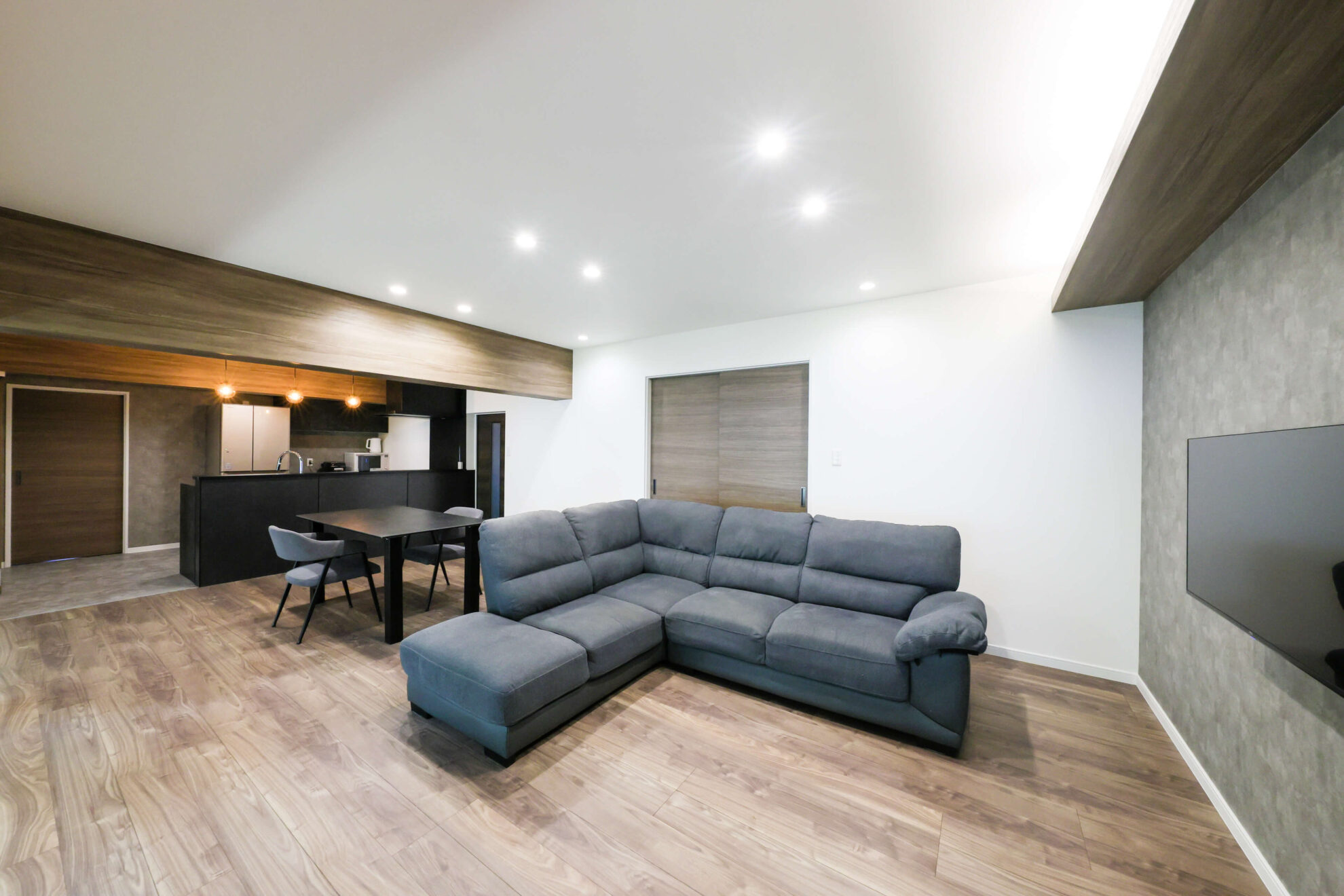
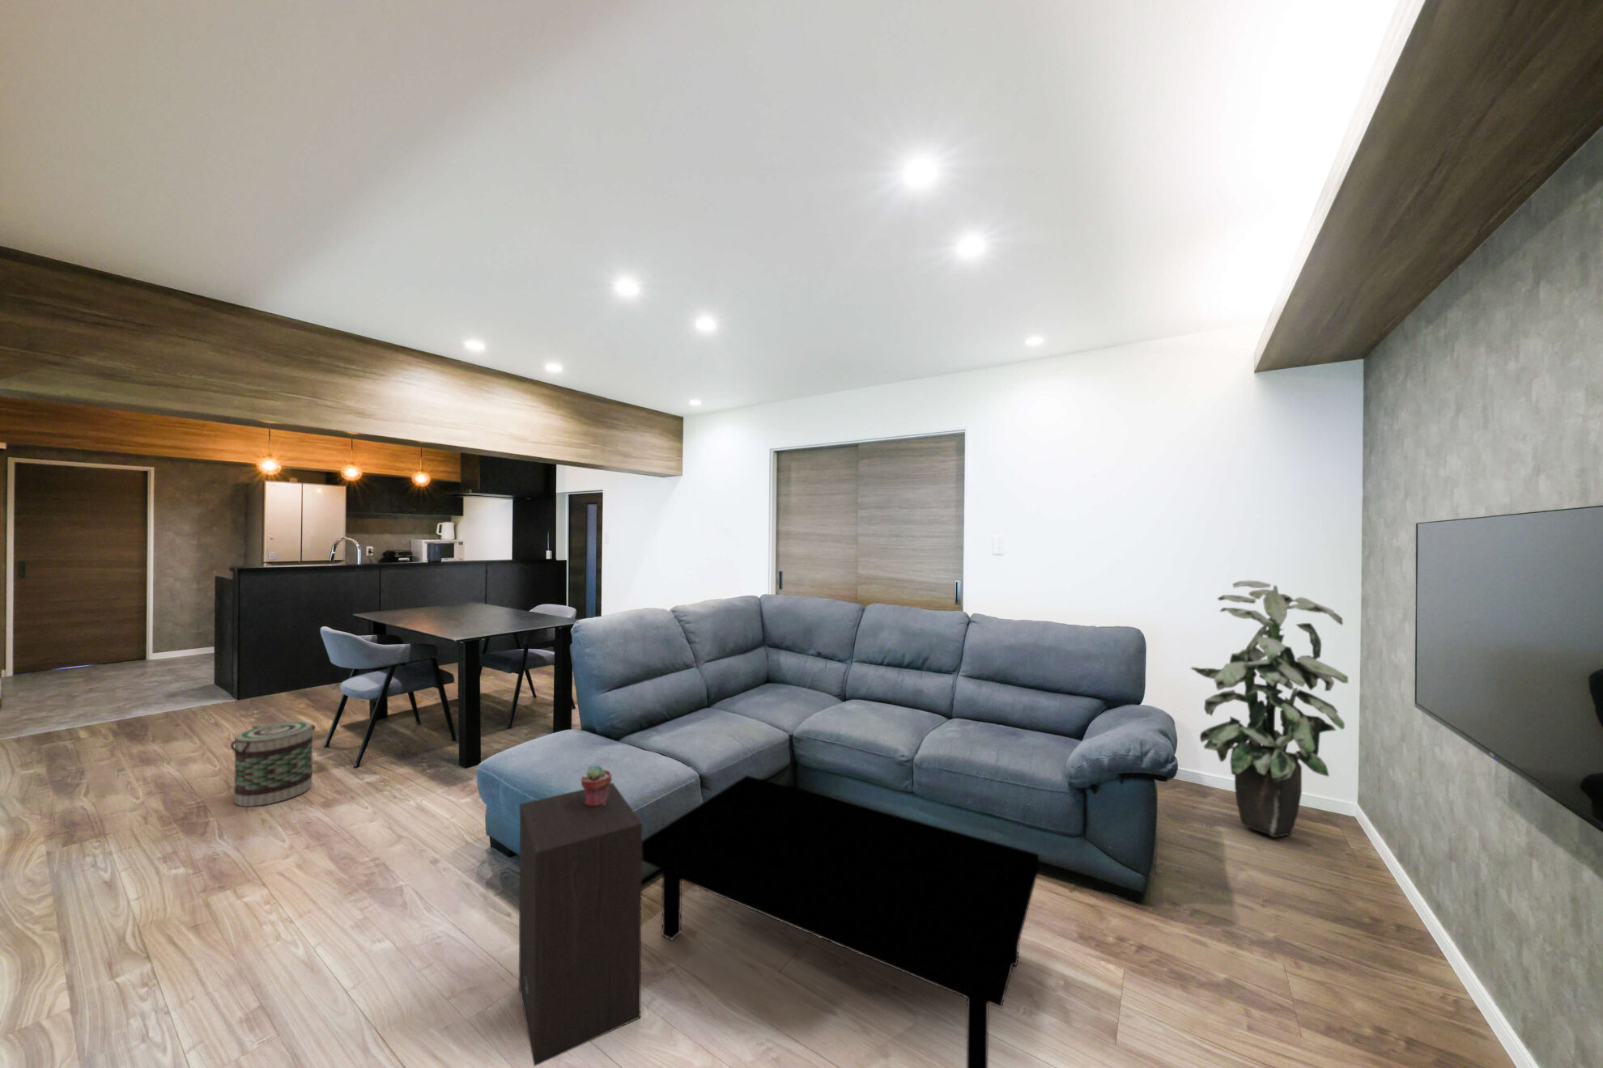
+ potted succulent (596, 782)
+ speaker (578, 907)
+ basket (273, 759)
+ indoor plant (1263, 702)
+ coffee table (836, 898)
